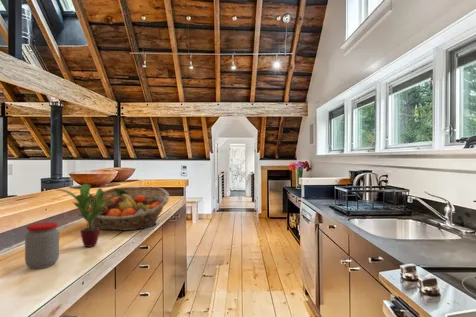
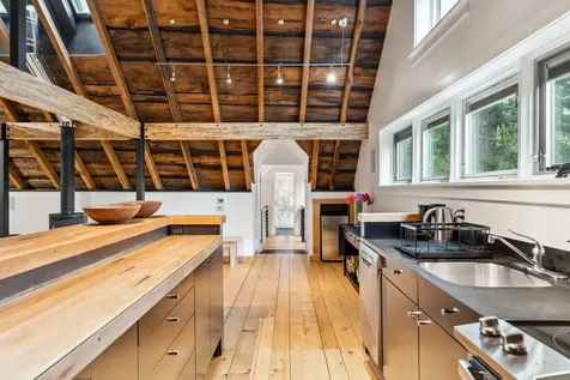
- potted plant (91, 214)
- jar (42, 244)
- fruit basket (127, 206)
